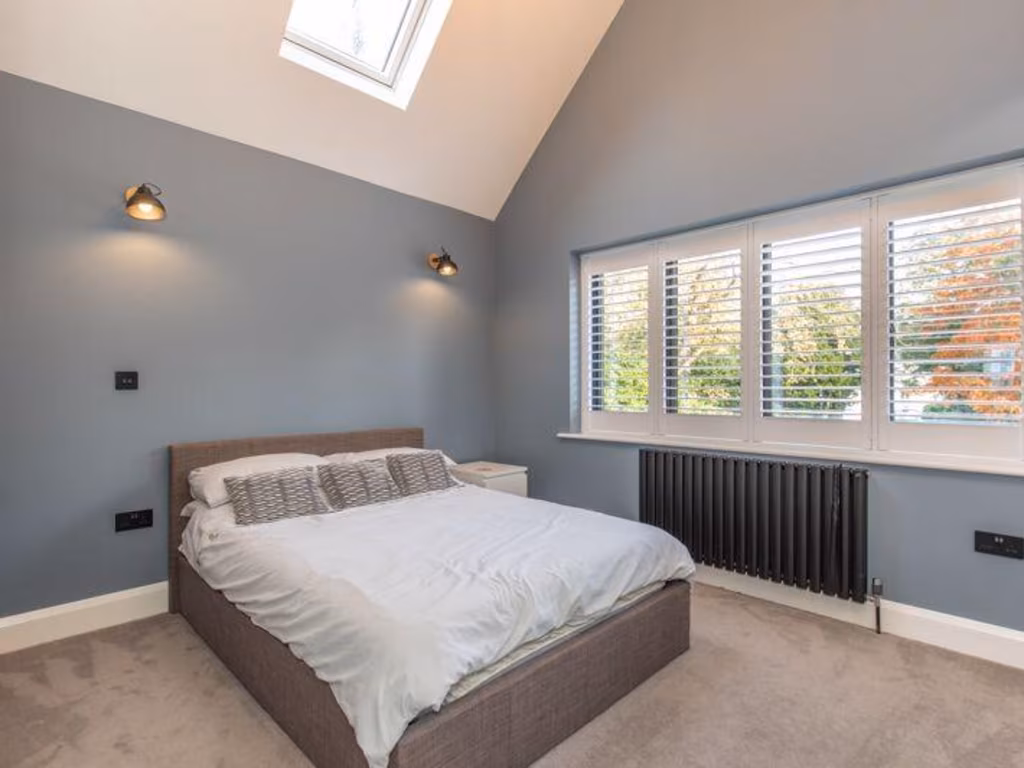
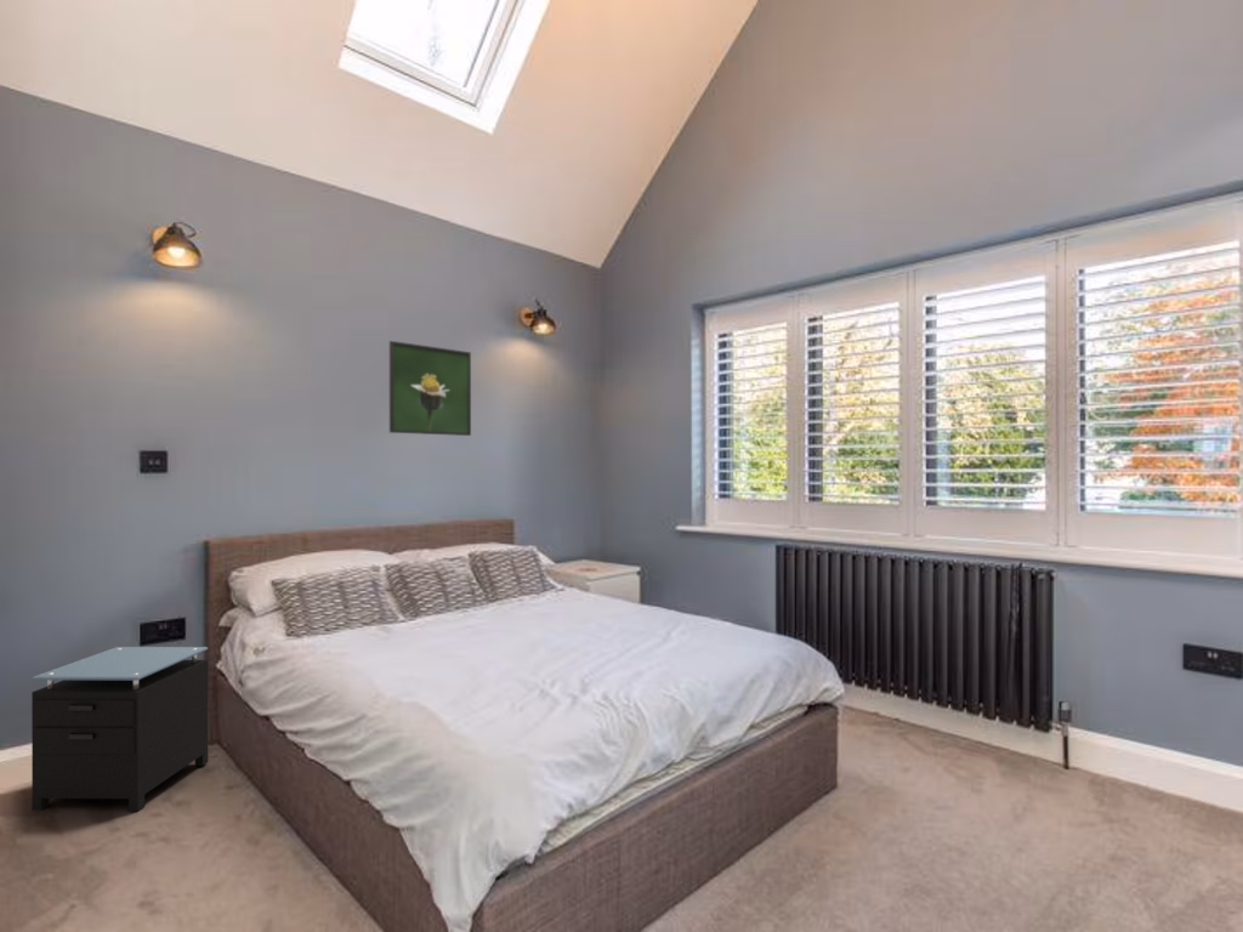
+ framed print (431, 390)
+ nightstand (126, 722)
